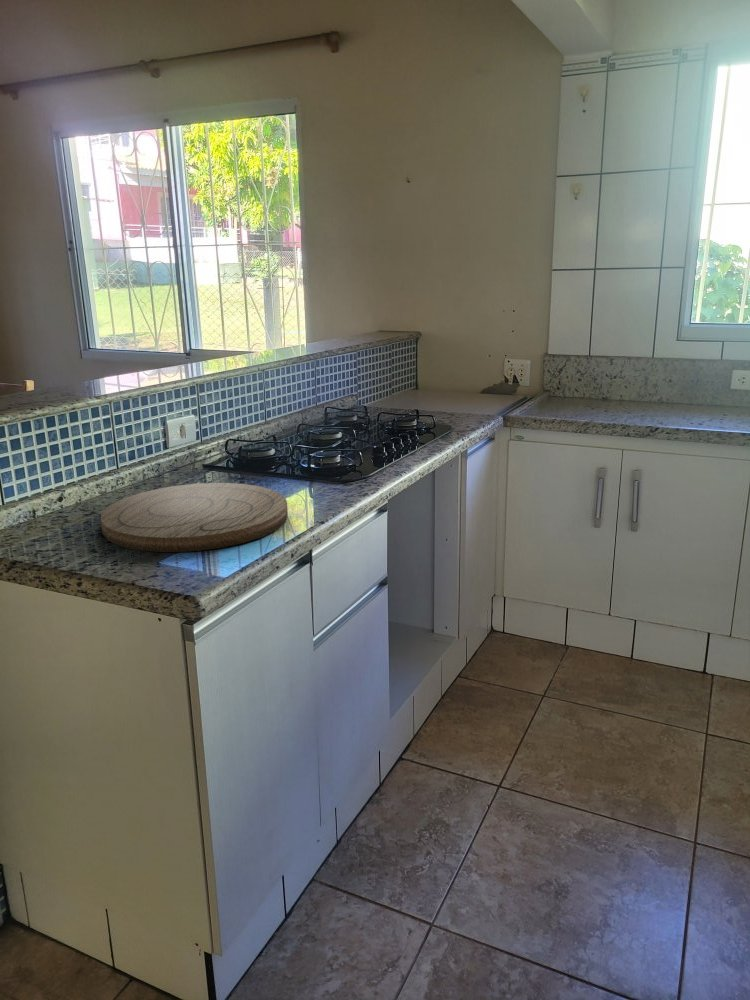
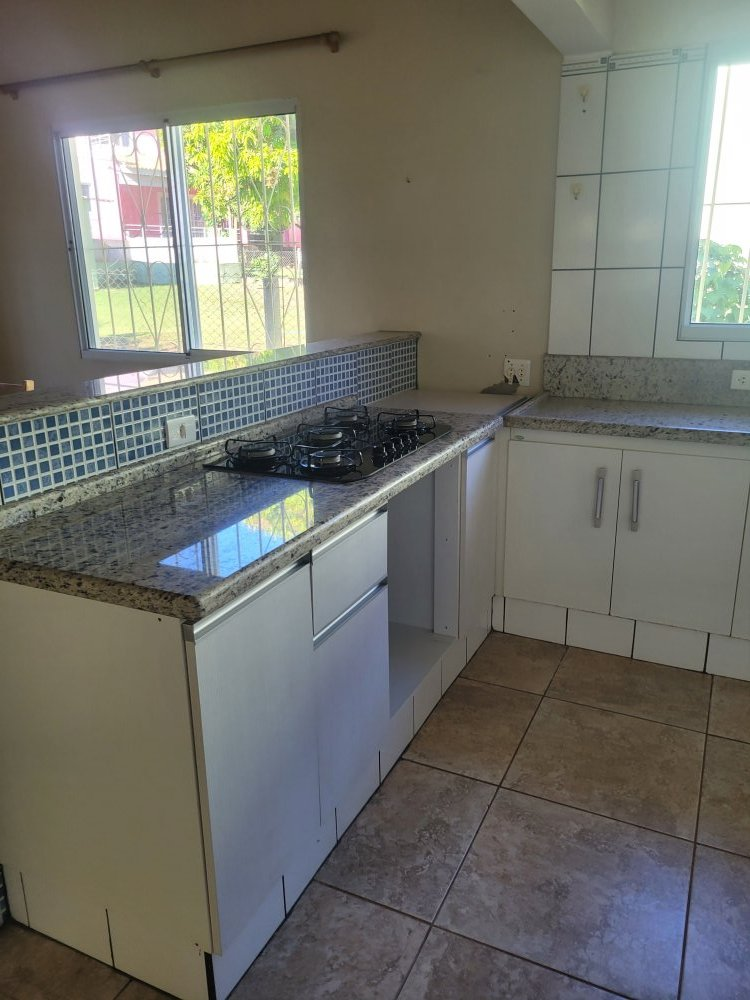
- cutting board (196, 513)
